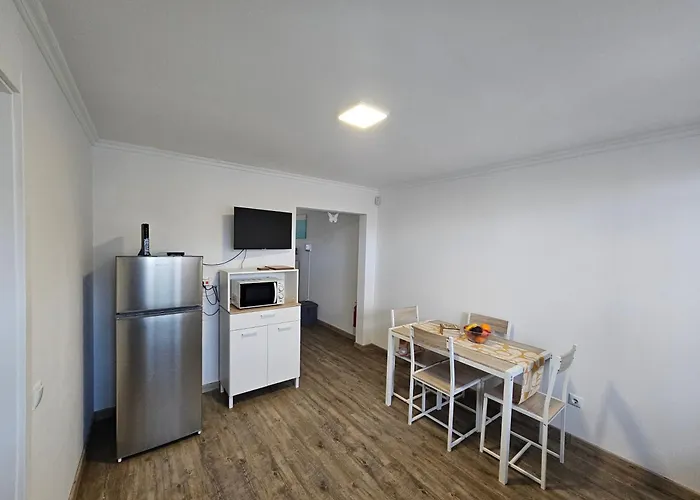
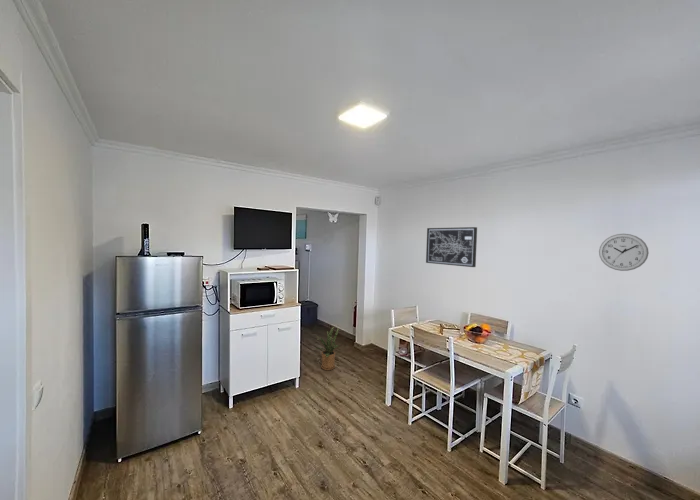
+ wall clock (622, 252)
+ house plant (326, 348)
+ wall art (449, 246)
